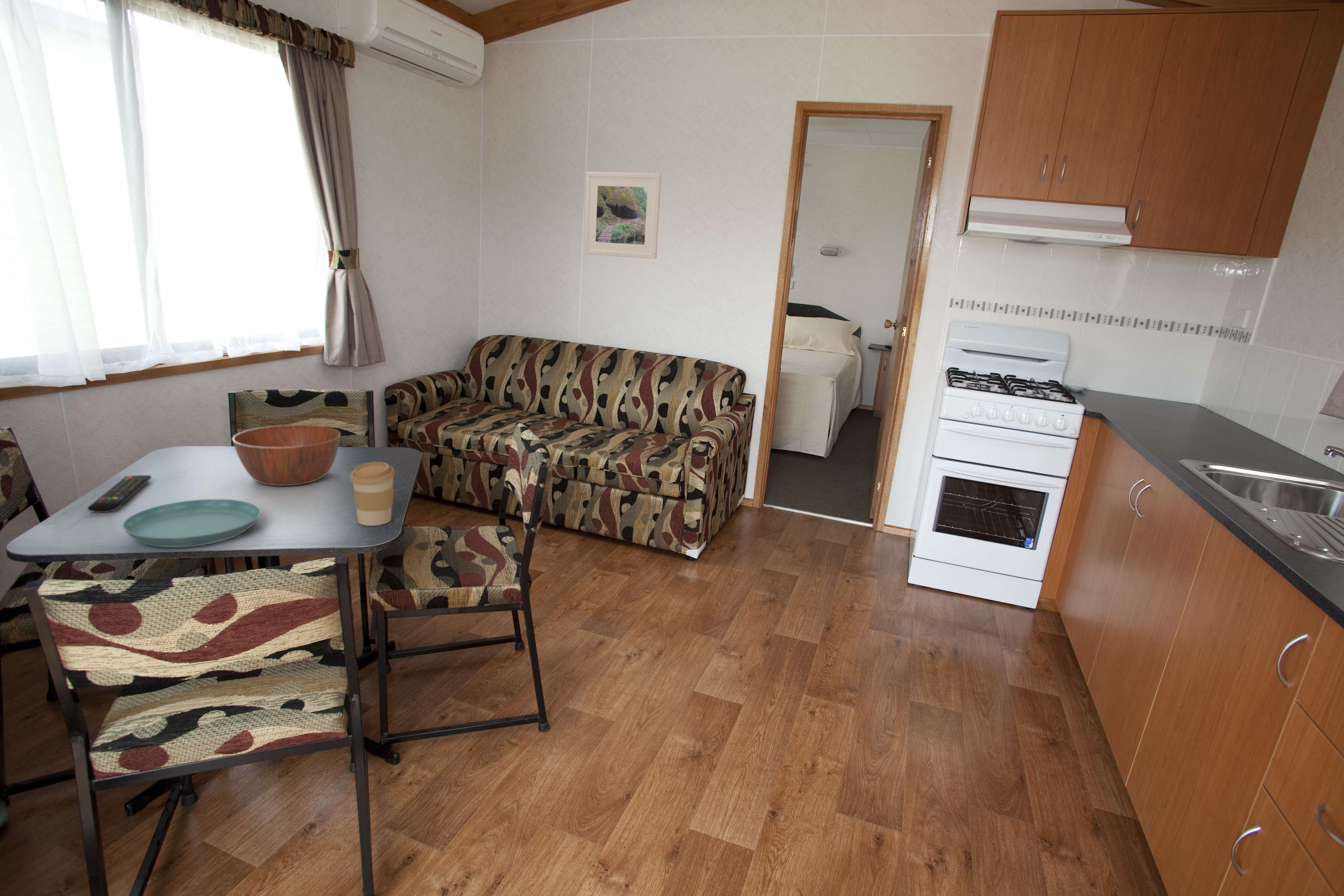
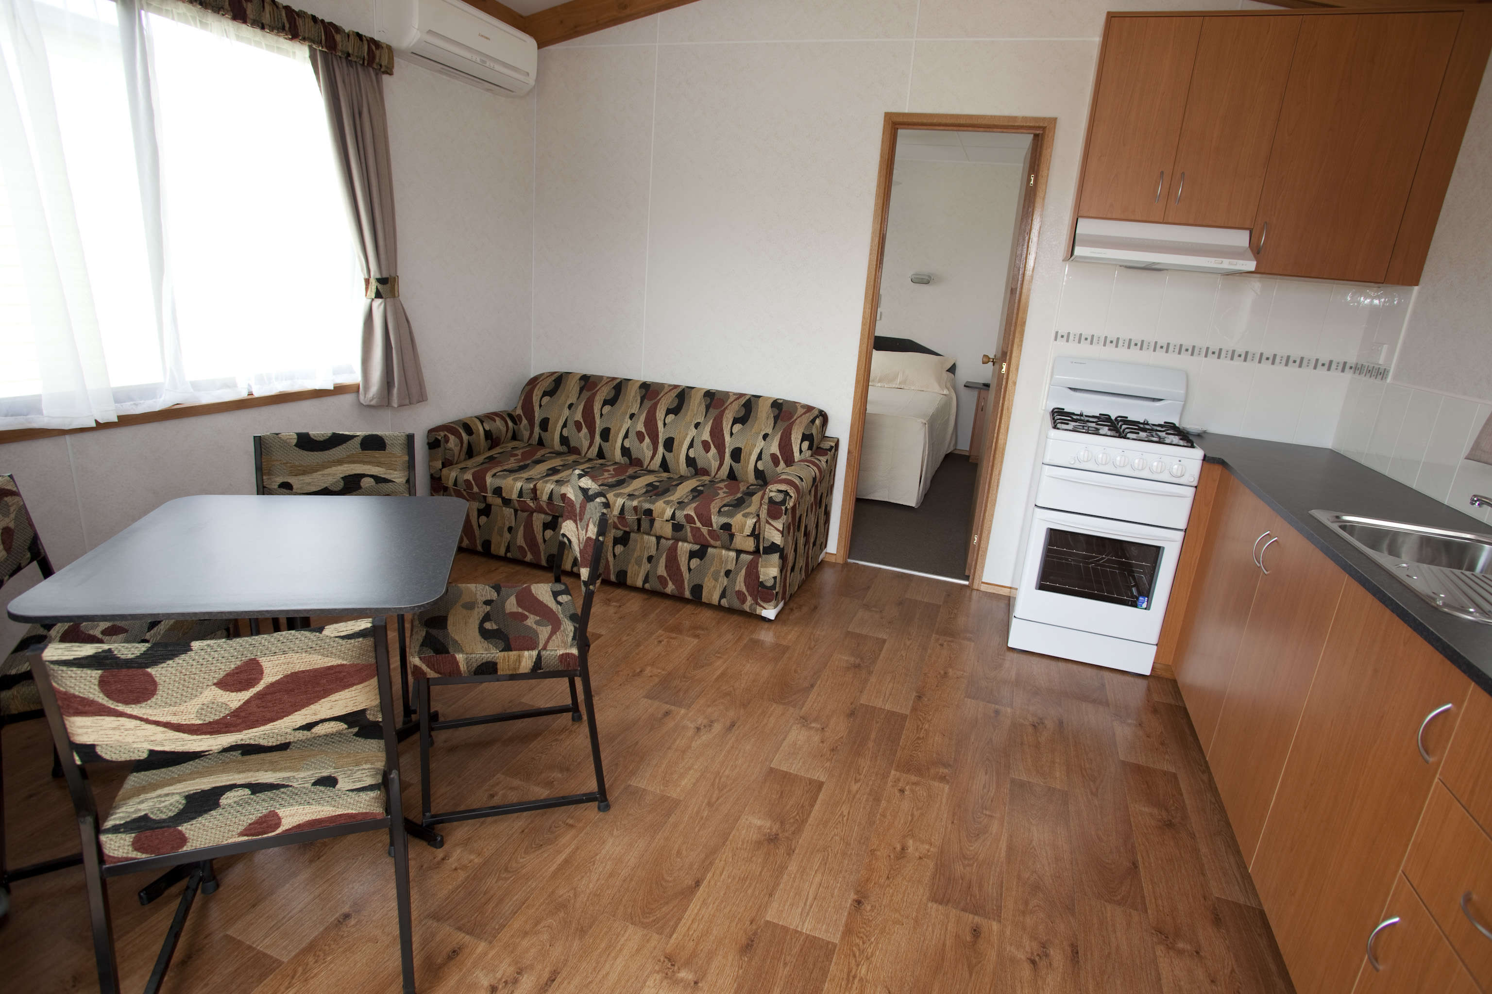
- remote control (122, 493)
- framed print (621, 215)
- bowl (290, 456)
- saucer (195, 523)
- coffee cup (373, 493)
